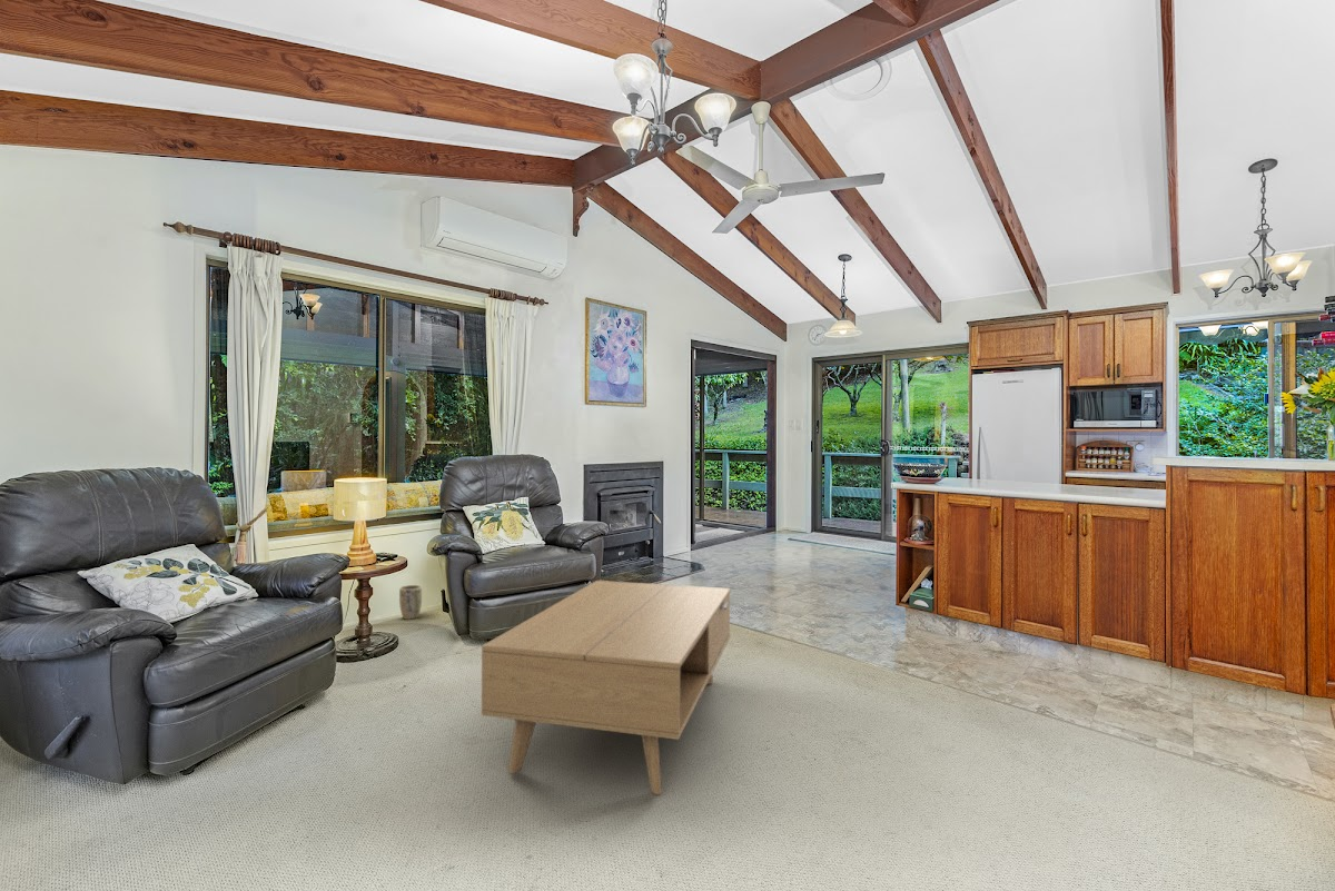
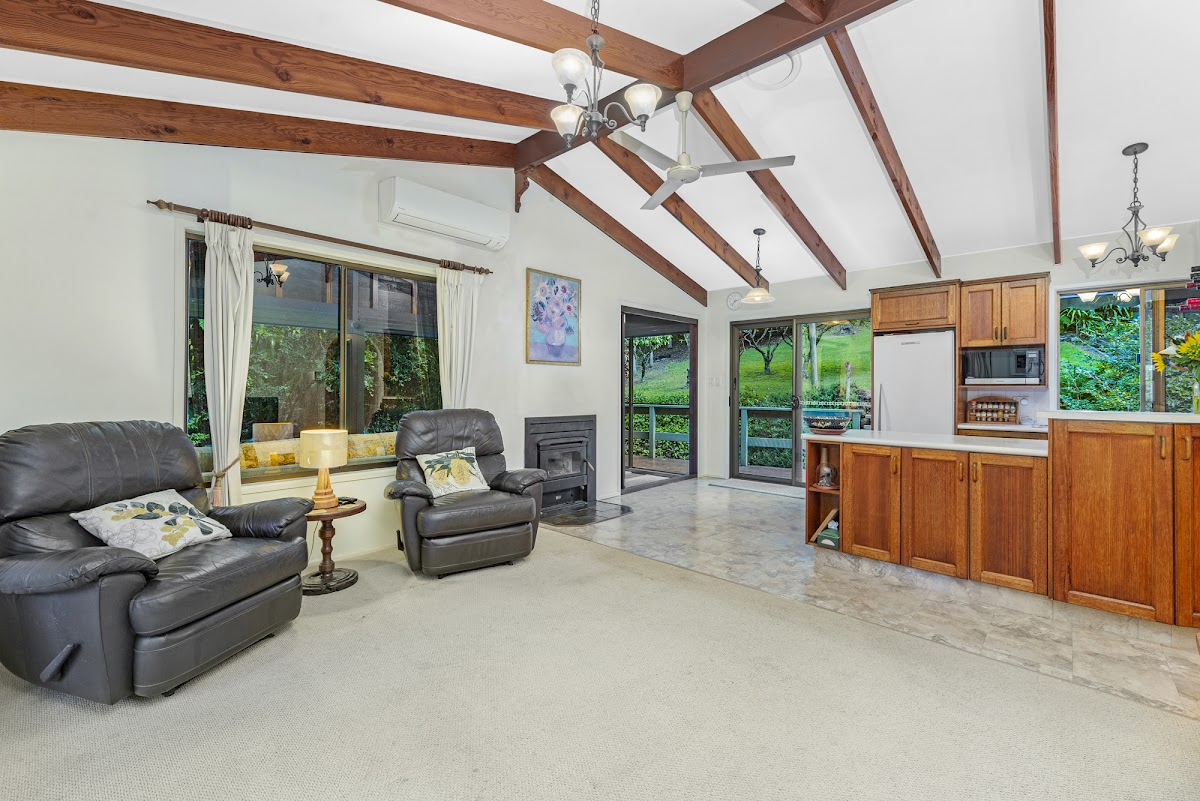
- plant pot (411, 602)
- coffee table (630, 665)
